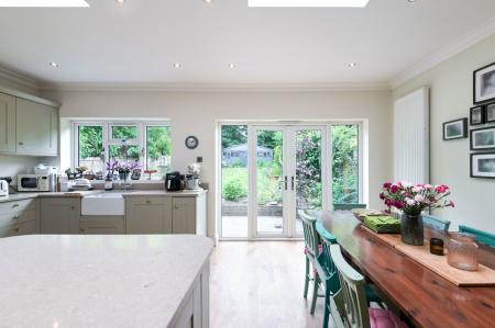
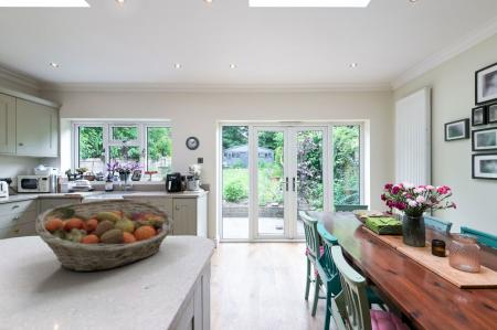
+ fruit basket (113, 228)
